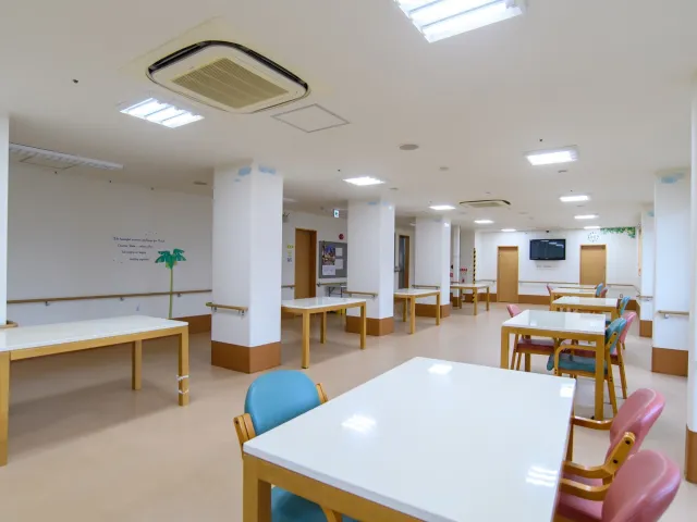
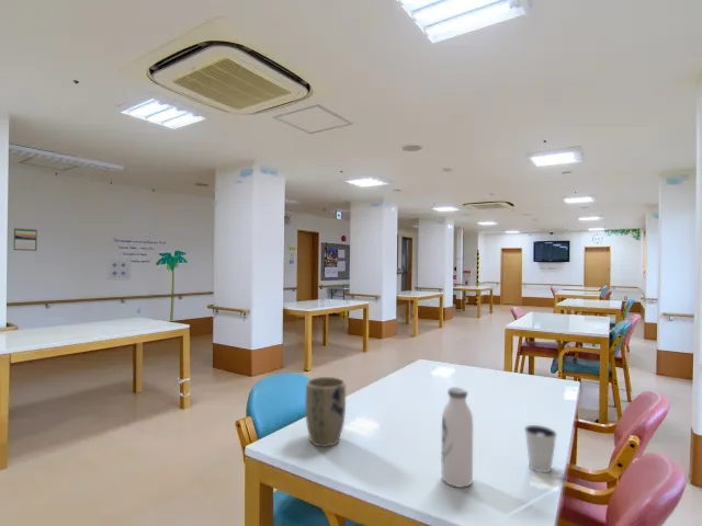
+ wall art (118, 268)
+ water bottle (456, 434)
+ calendar (25, 239)
+ plant pot (325, 411)
+ dixie cup (540, 449)
